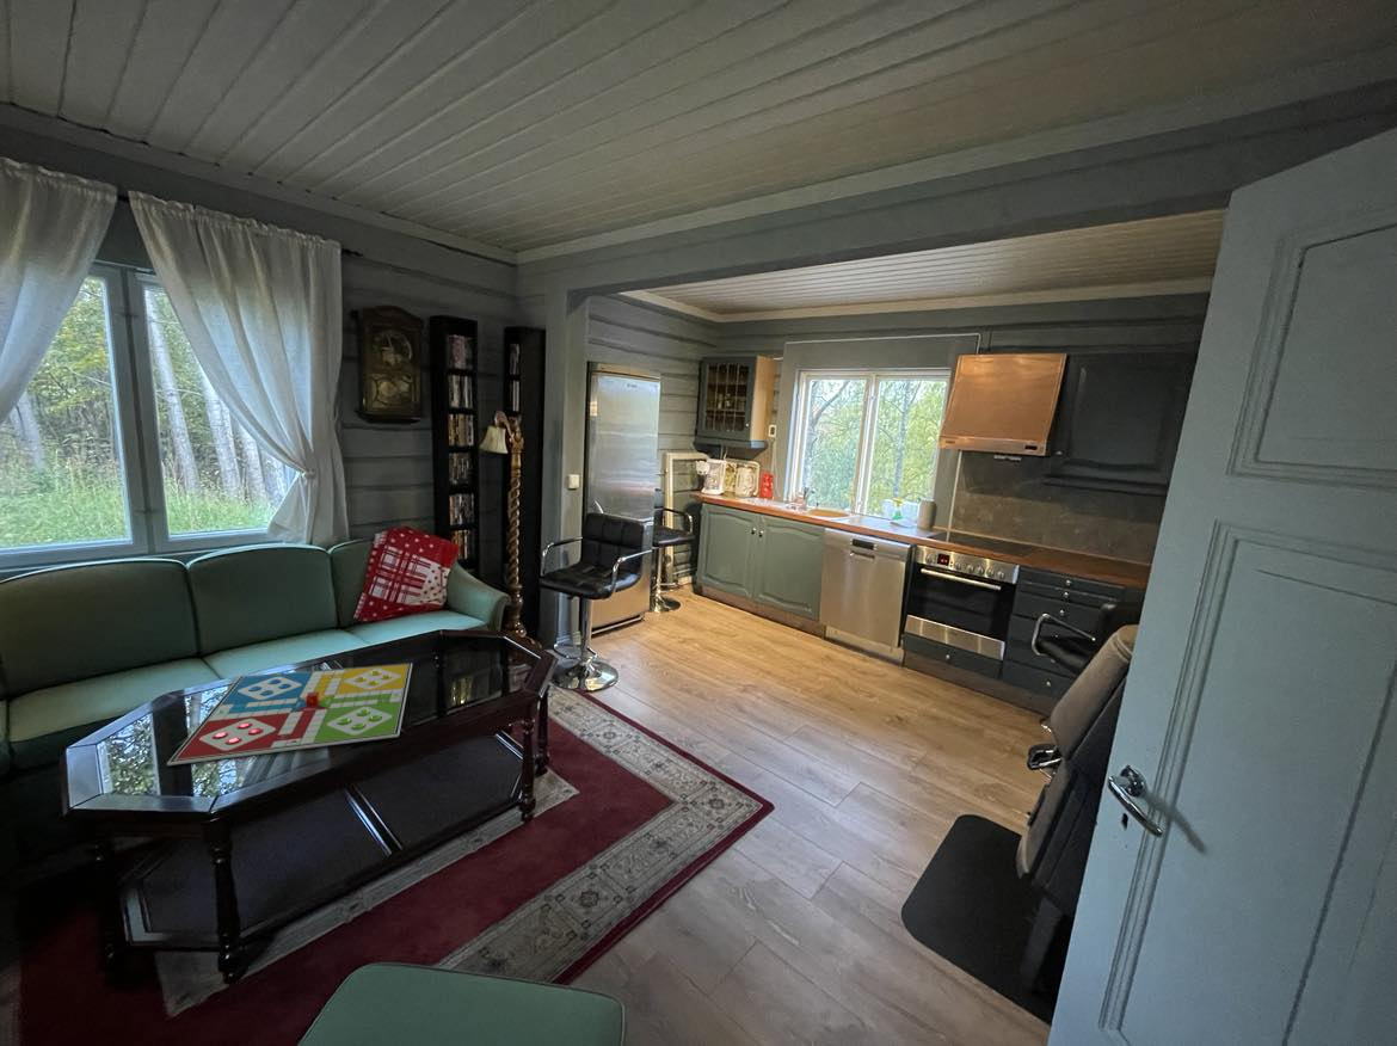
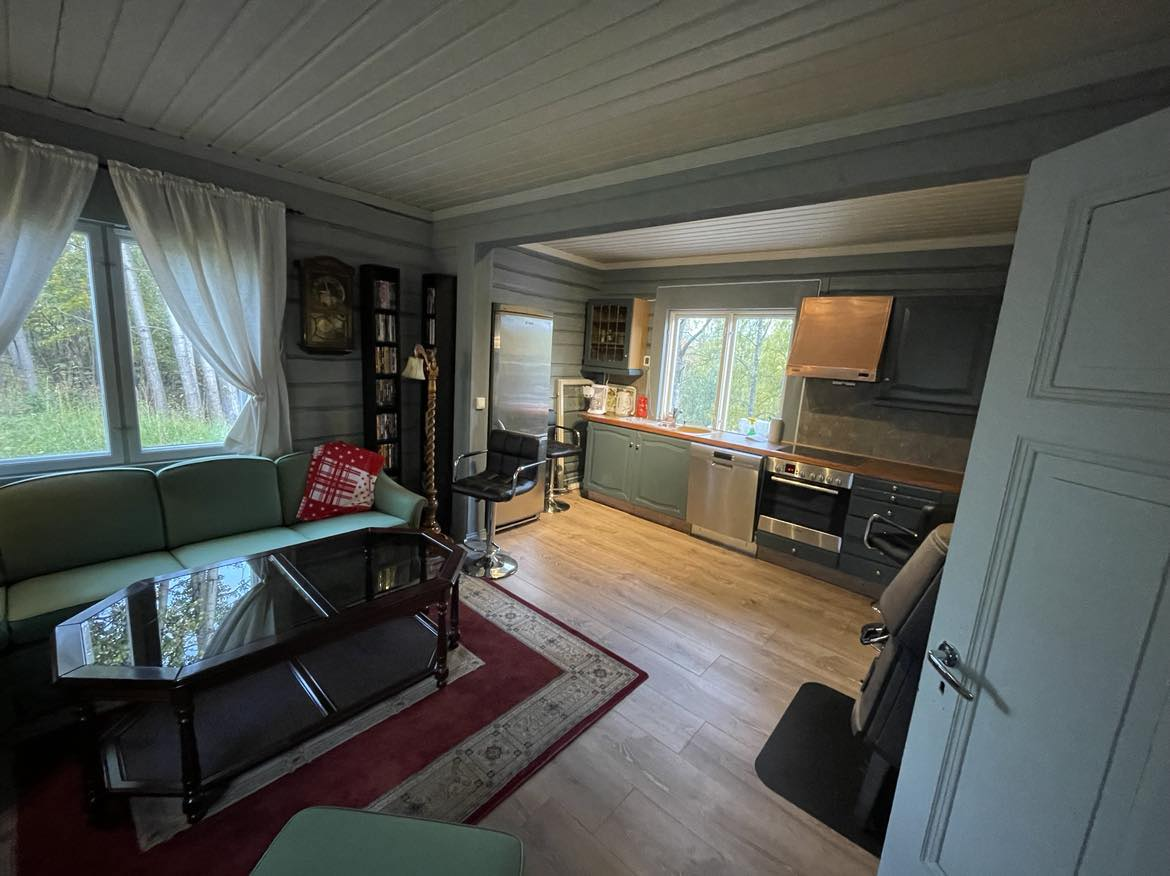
- gameboard (313, 700)
